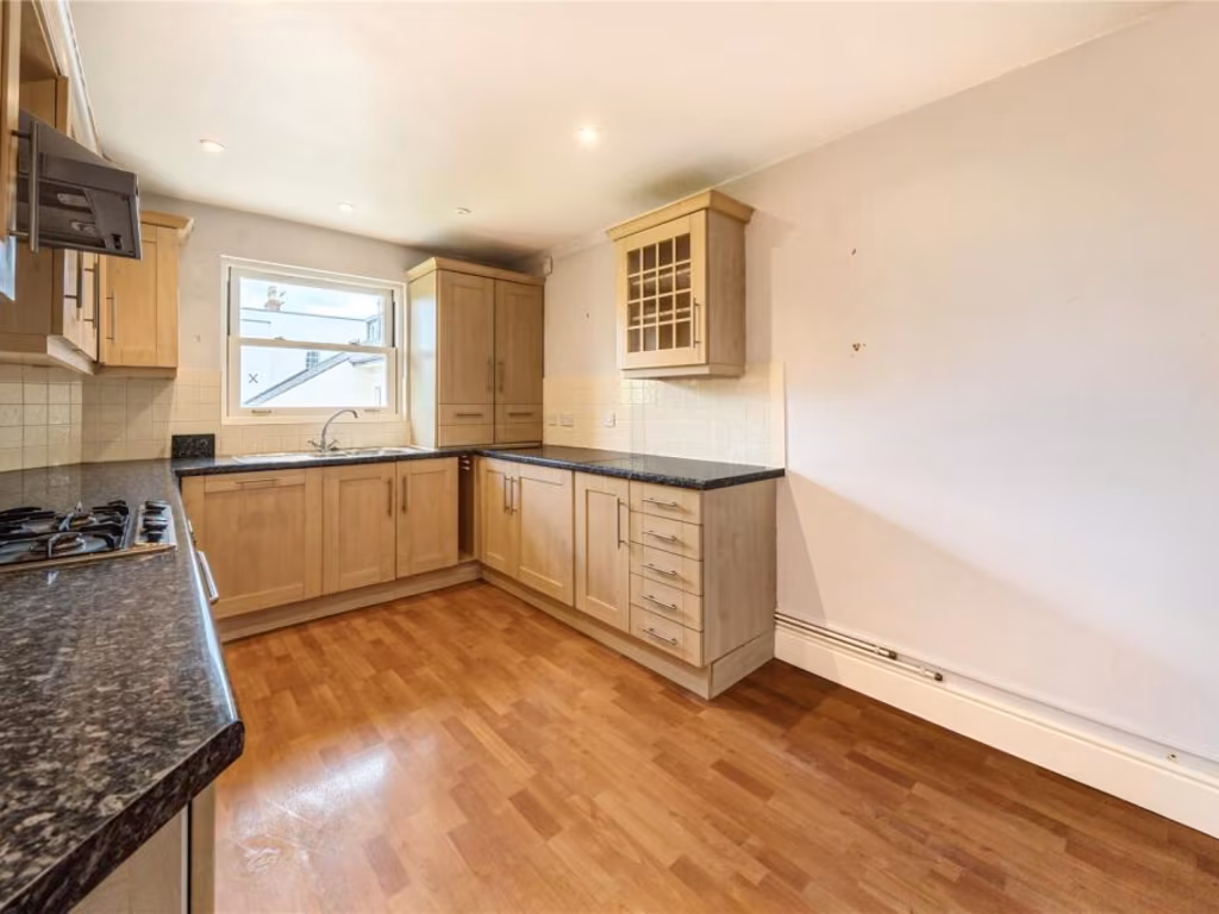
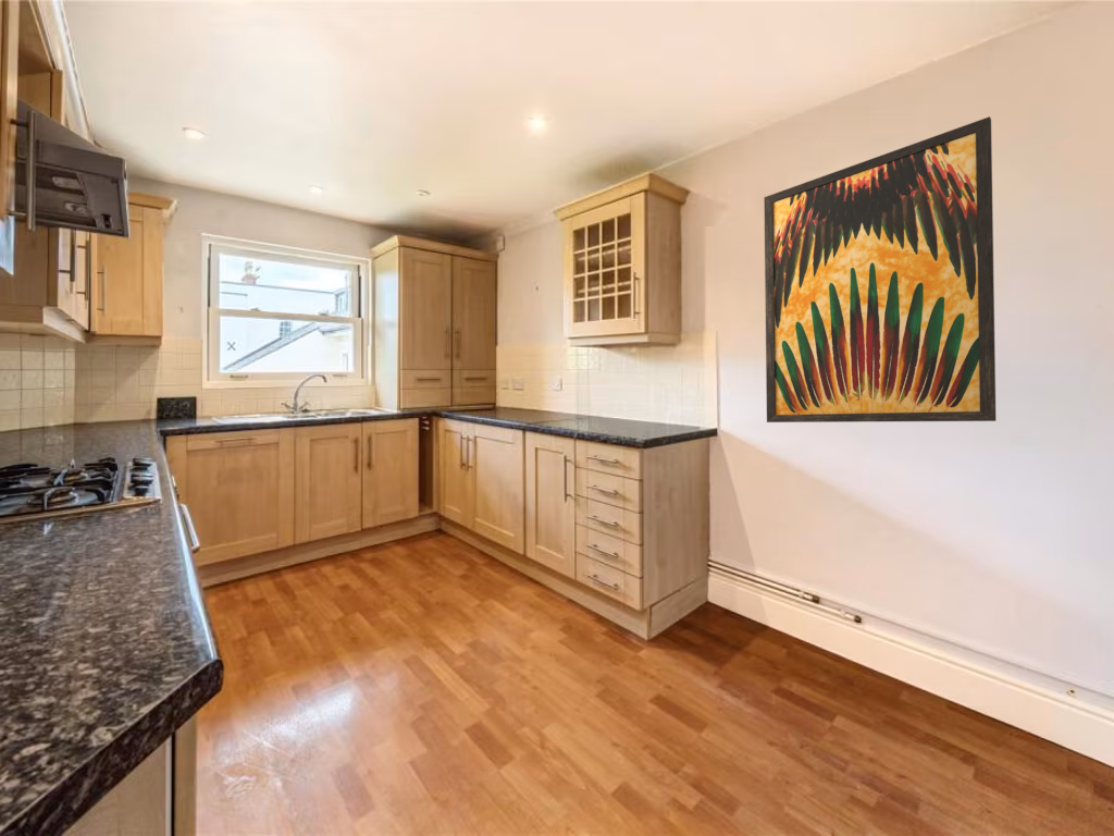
+ wall art (863, 292)
